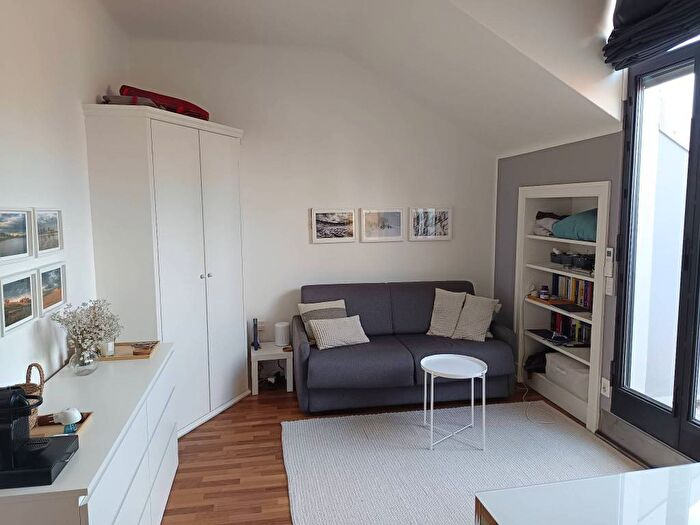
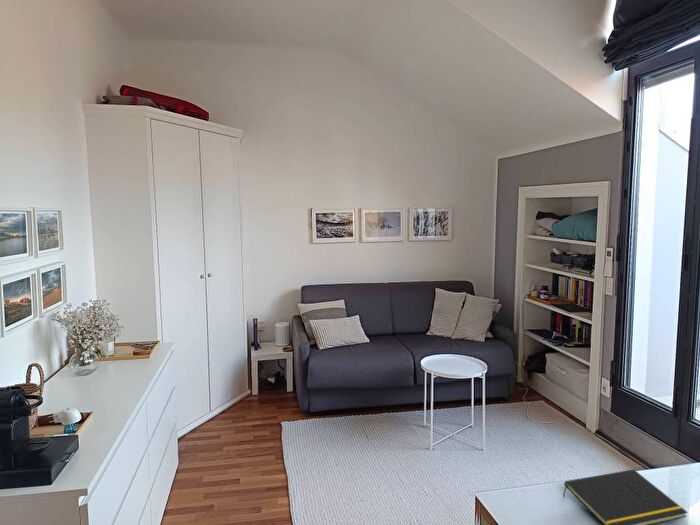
+ notepad (623, 498)
